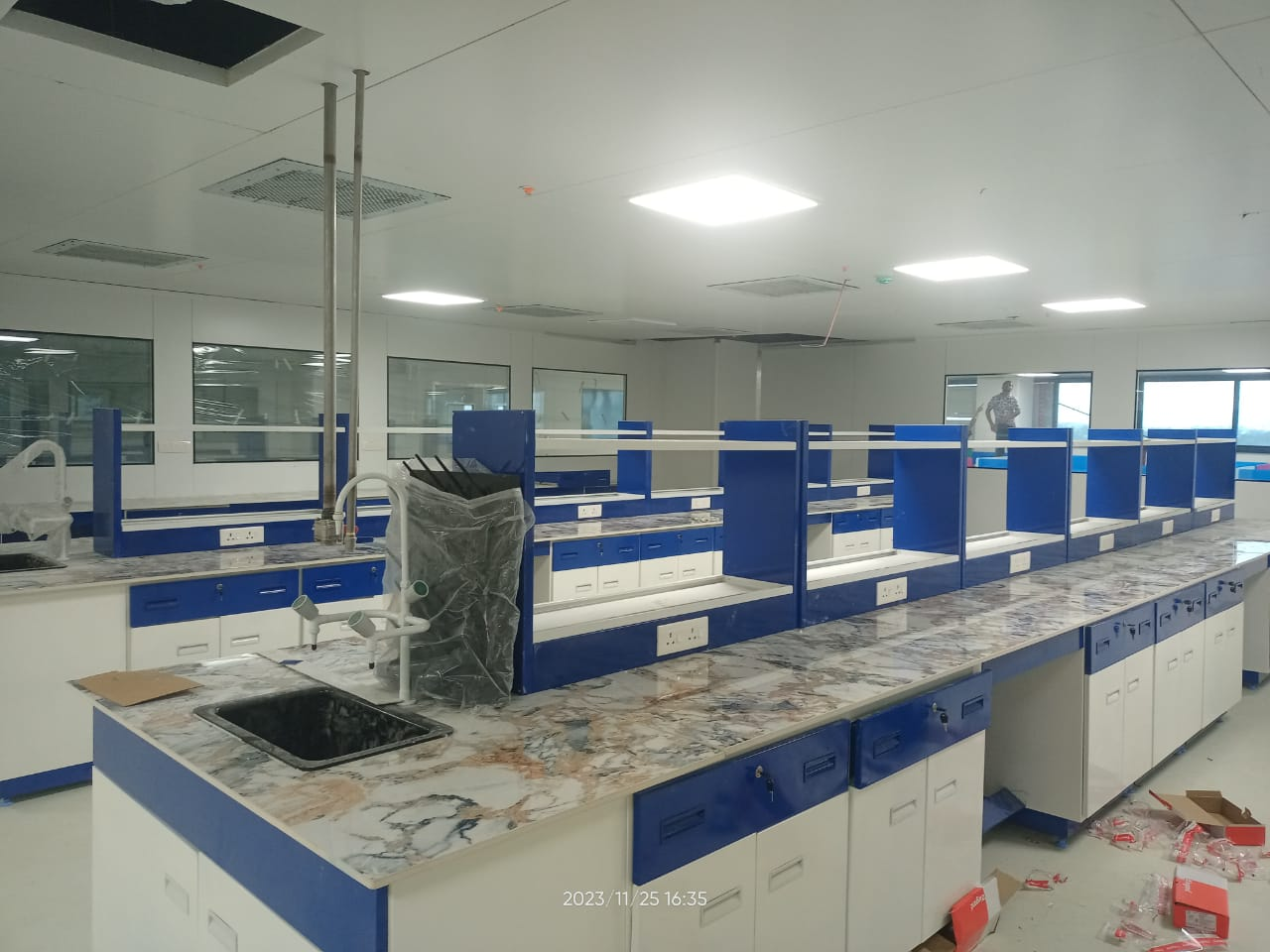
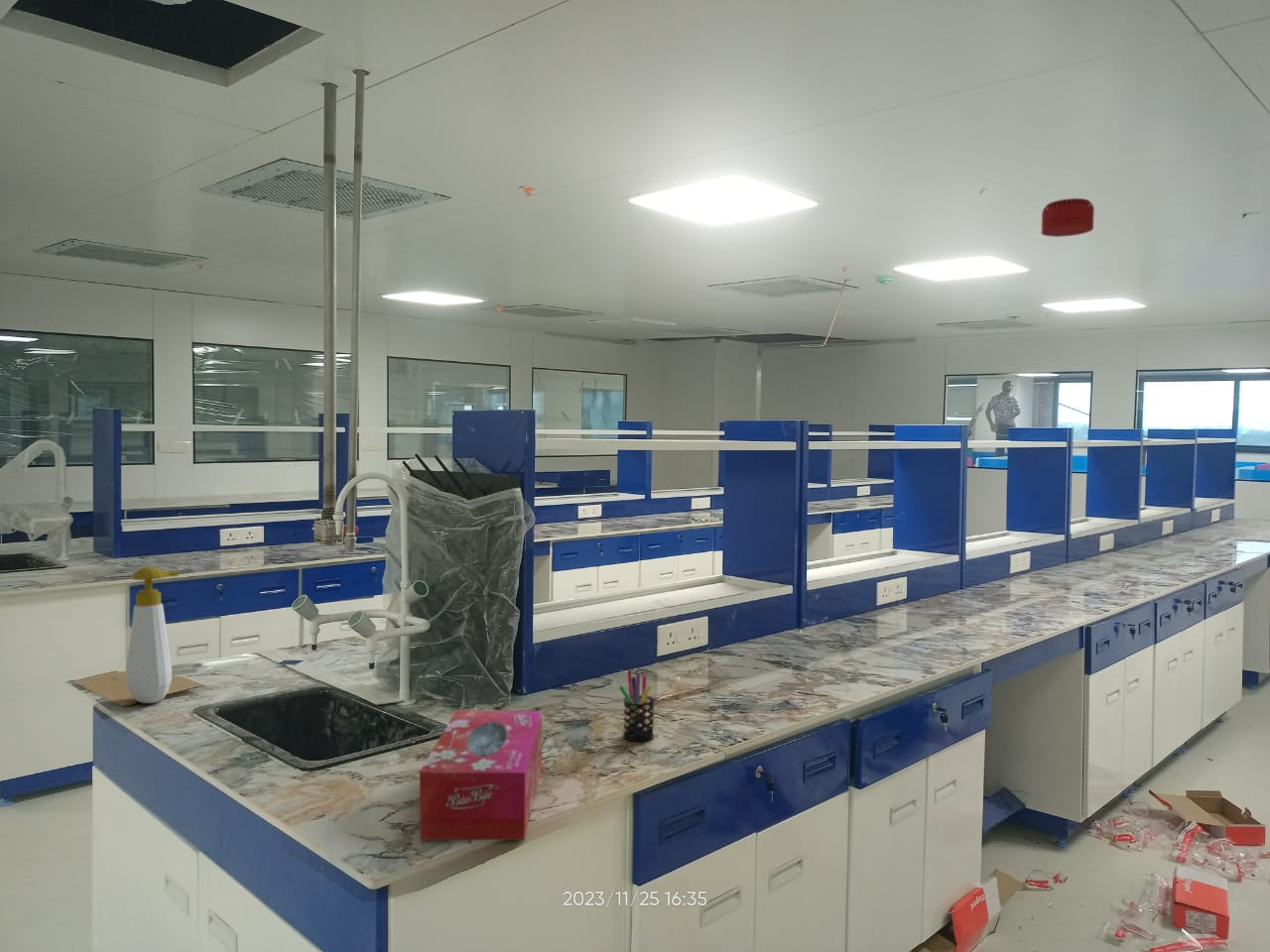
+ soap bottle (154, 633)
+ smoke detector (1067, 216)
+ pen holder (634, 704)
+ tissue box (486, 769)
